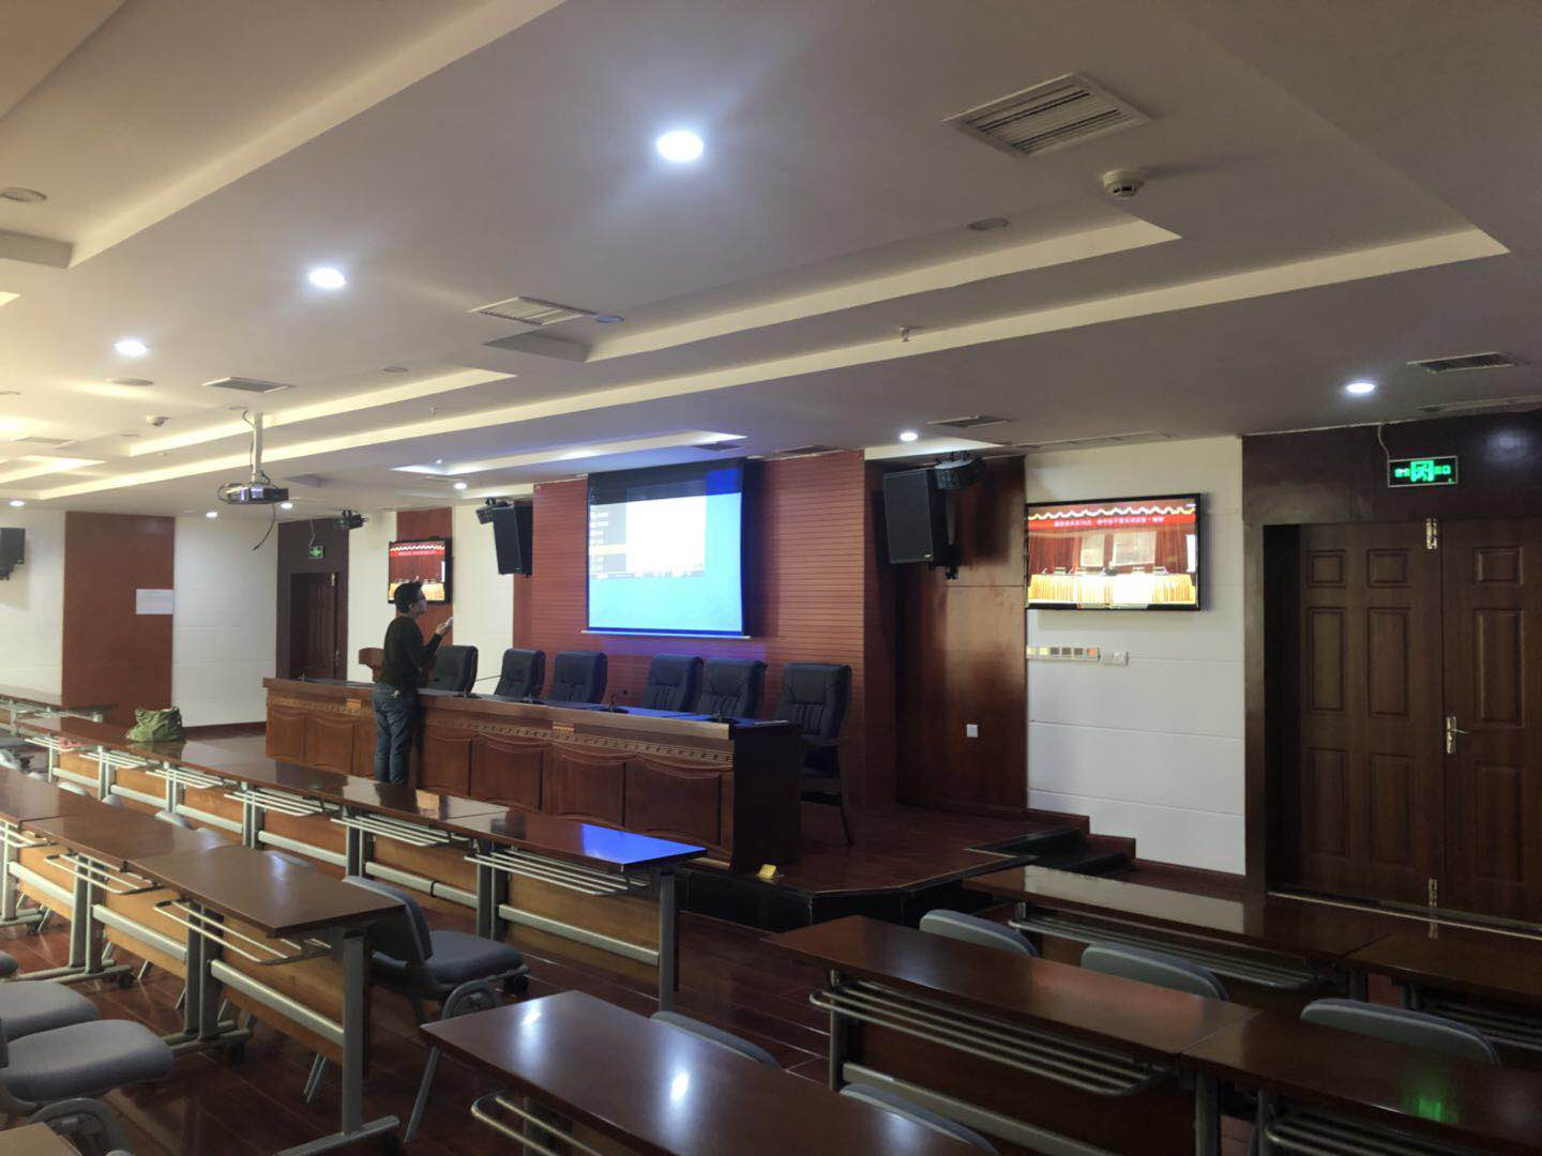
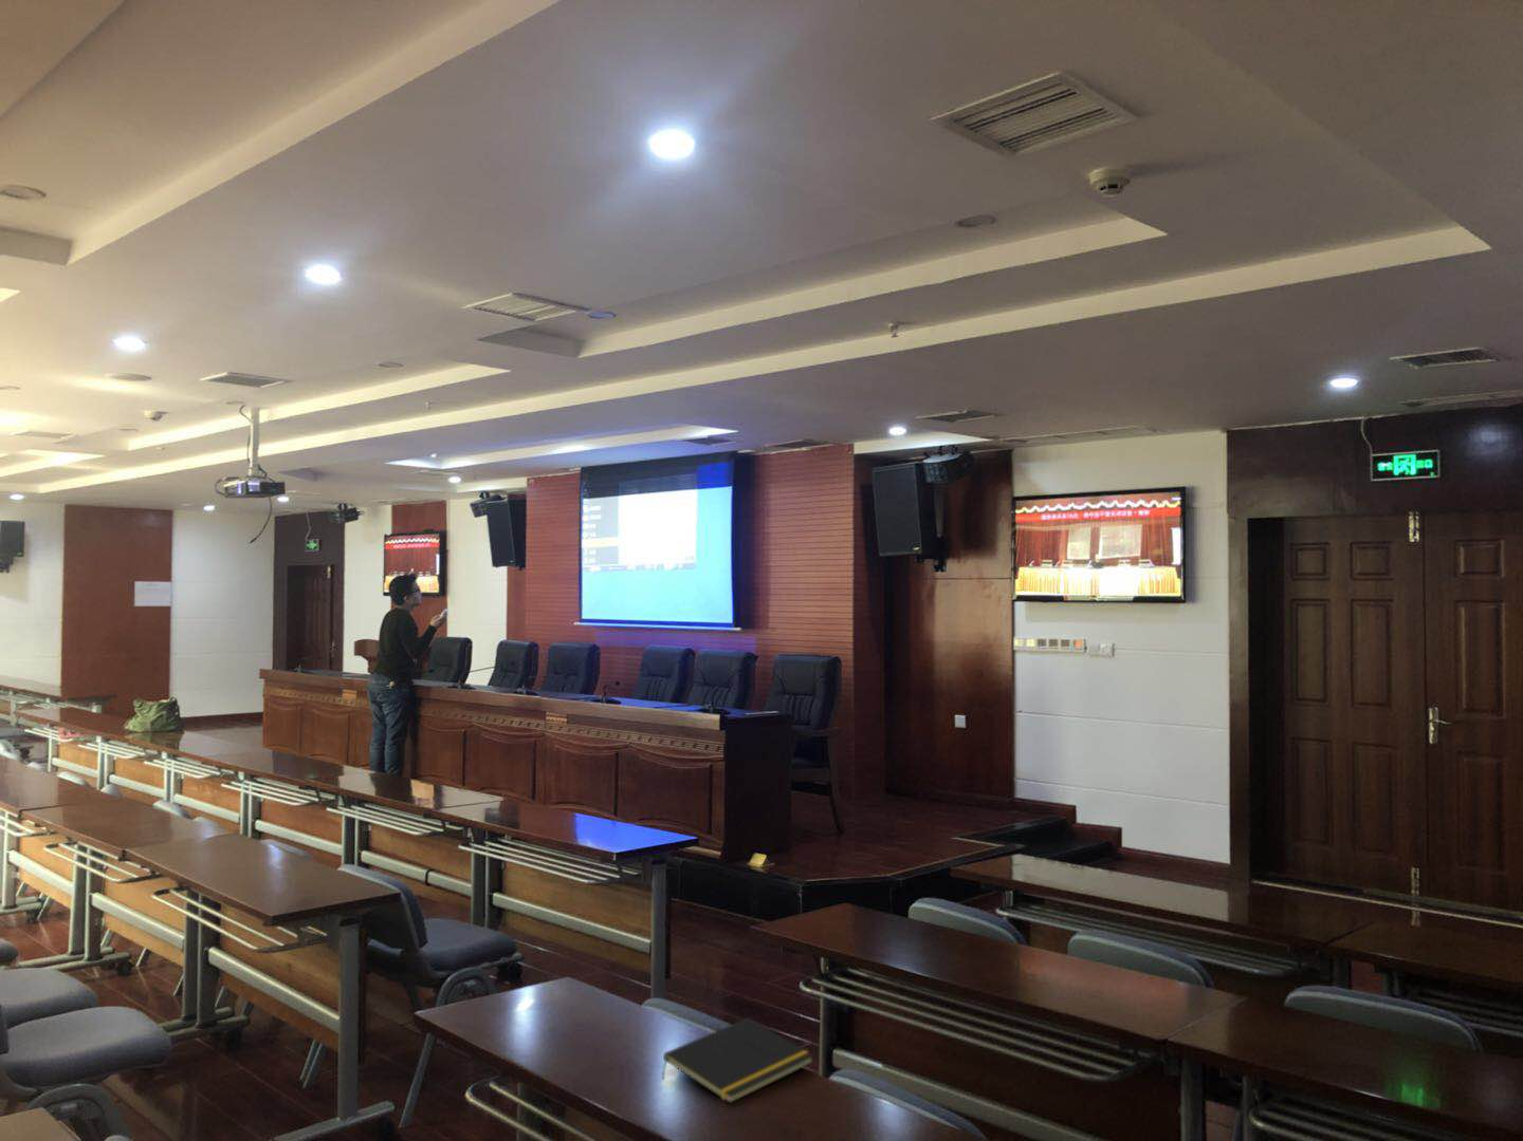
+ notepad (739, 1057)
